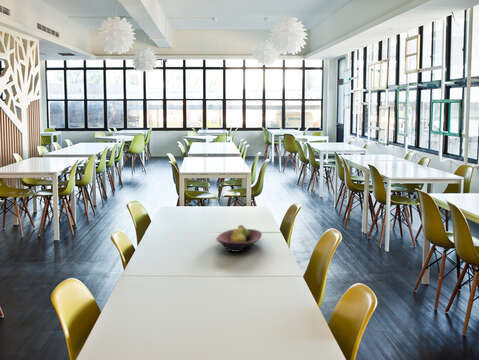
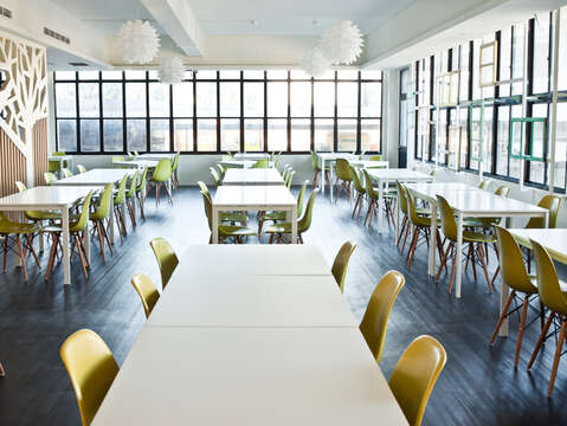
- fruit bowl (239, 236)
